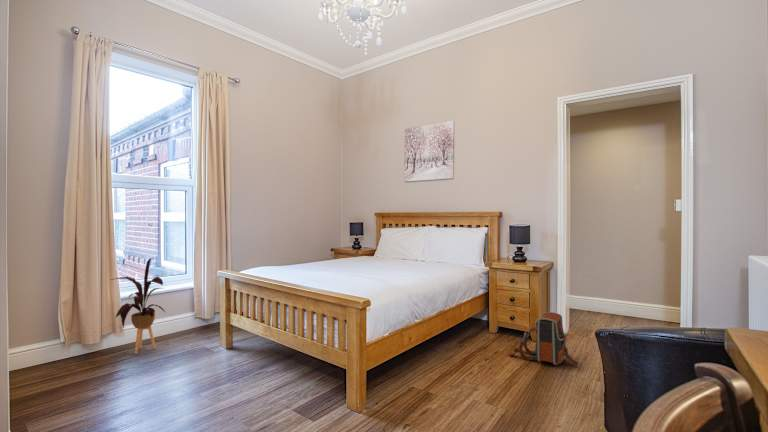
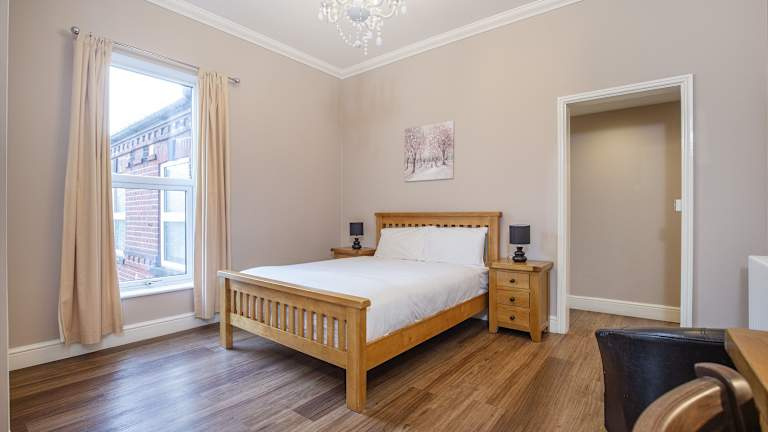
- backpack (543, 336)
- house plant (138, 305)
